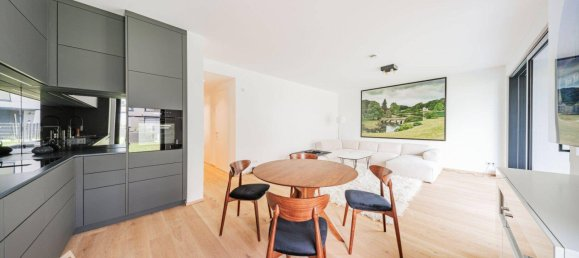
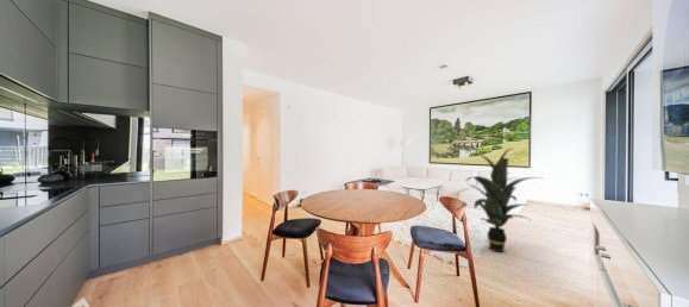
+ indoor plant (499, 199)
